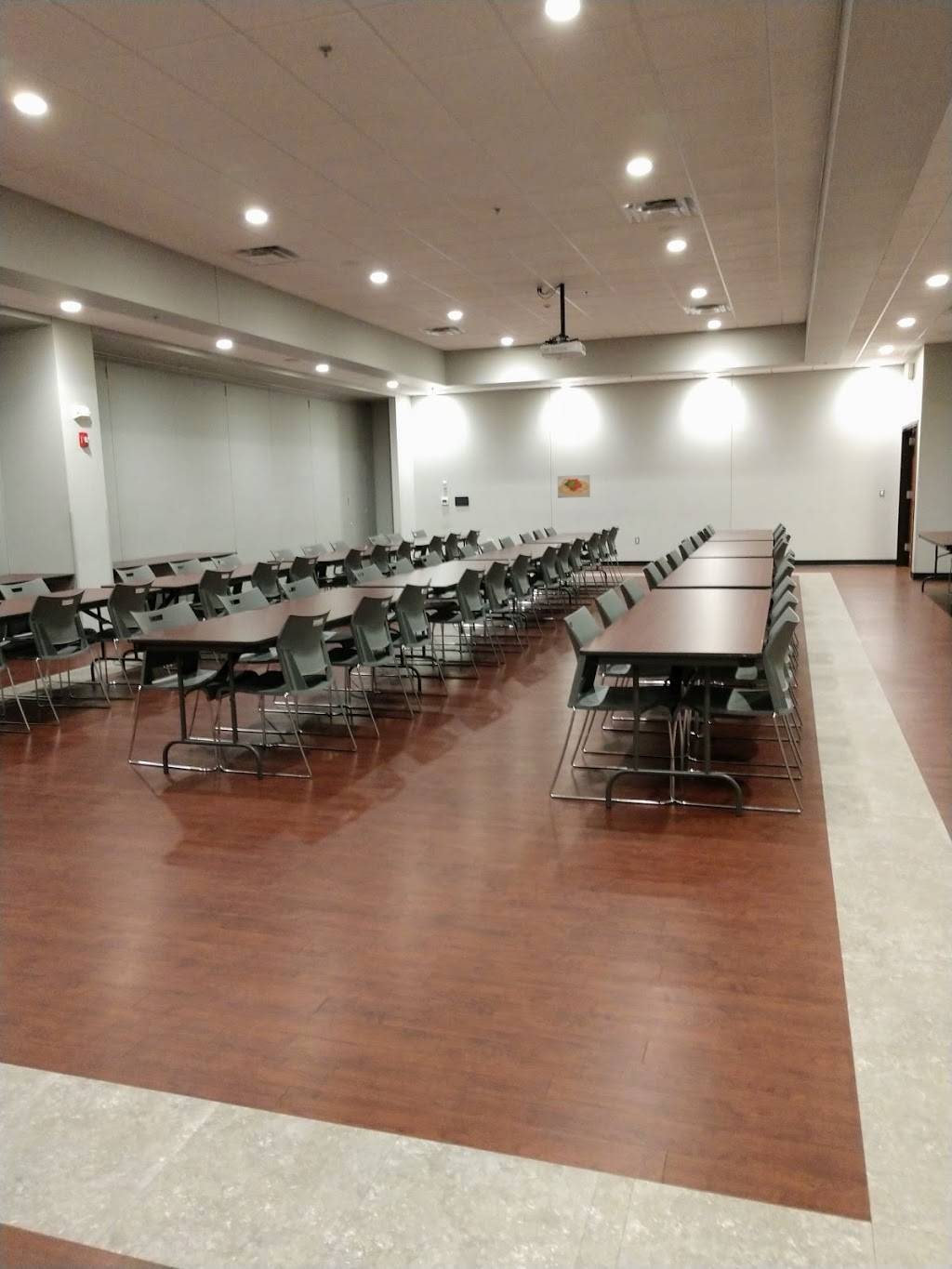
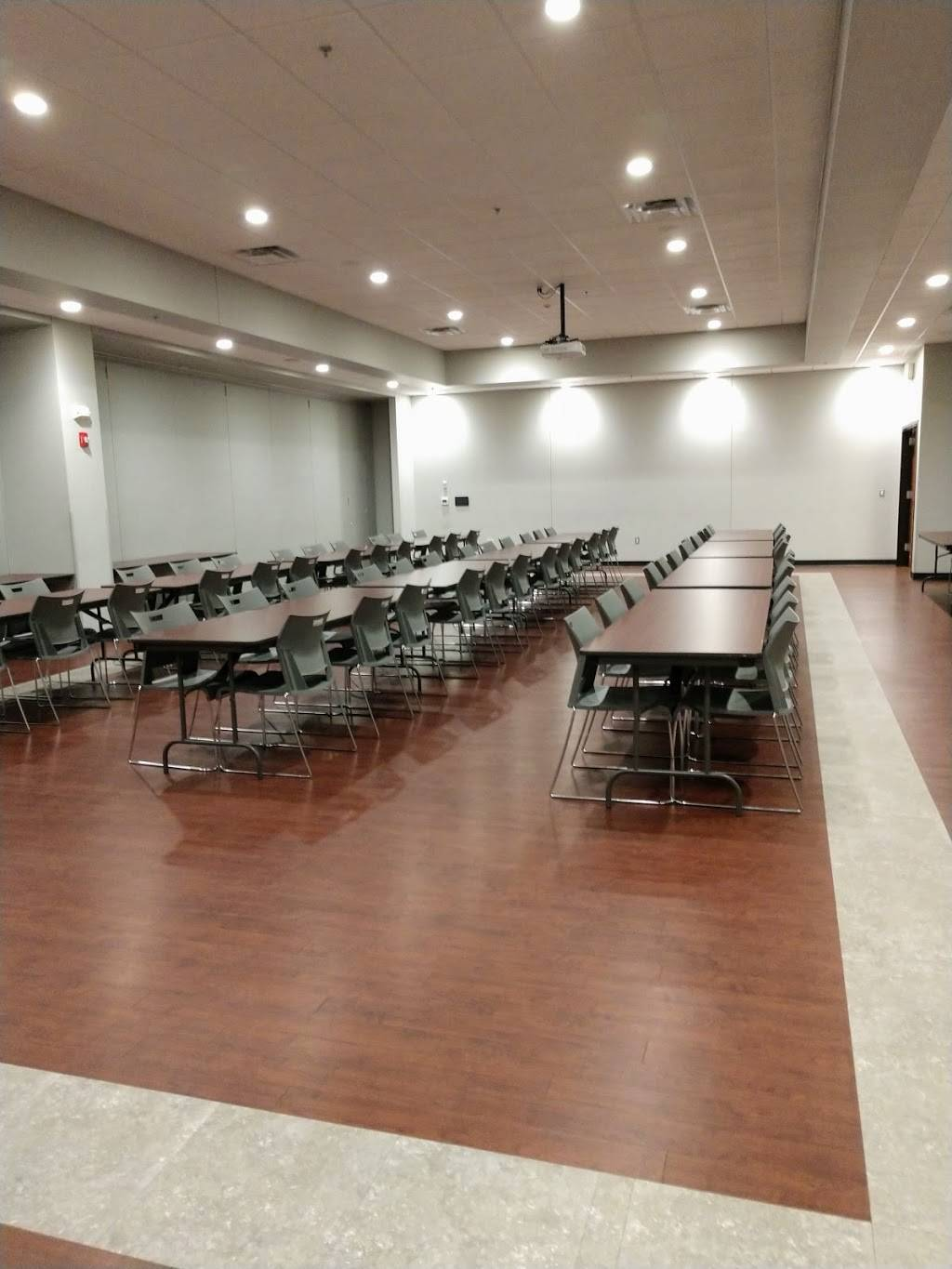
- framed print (574, 486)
